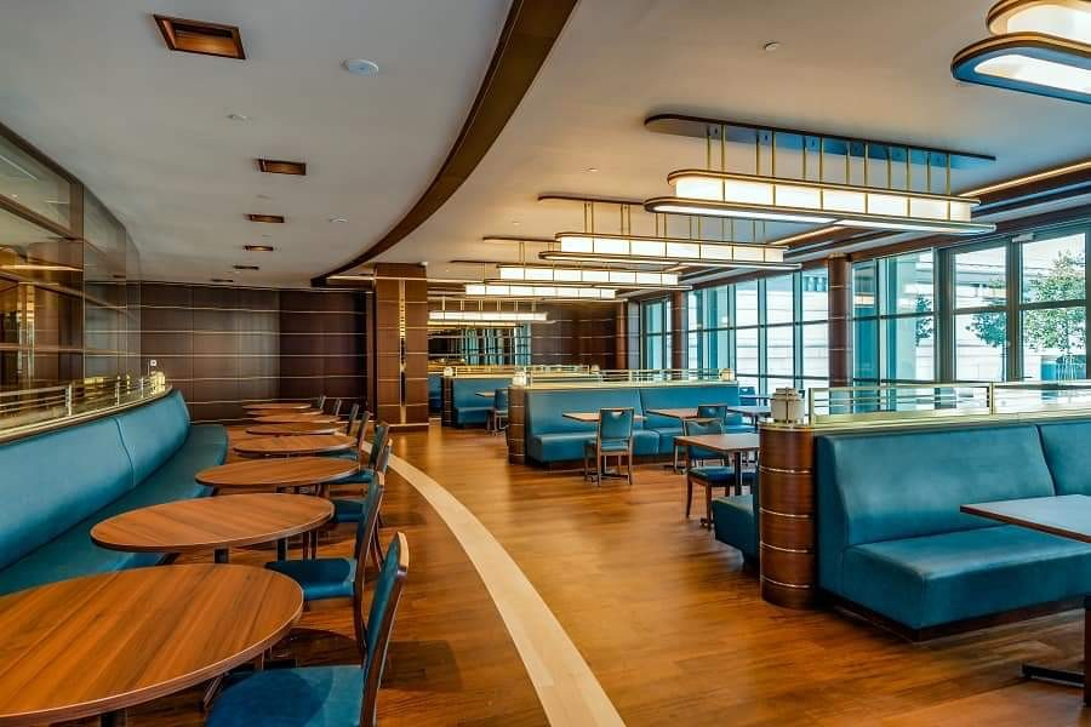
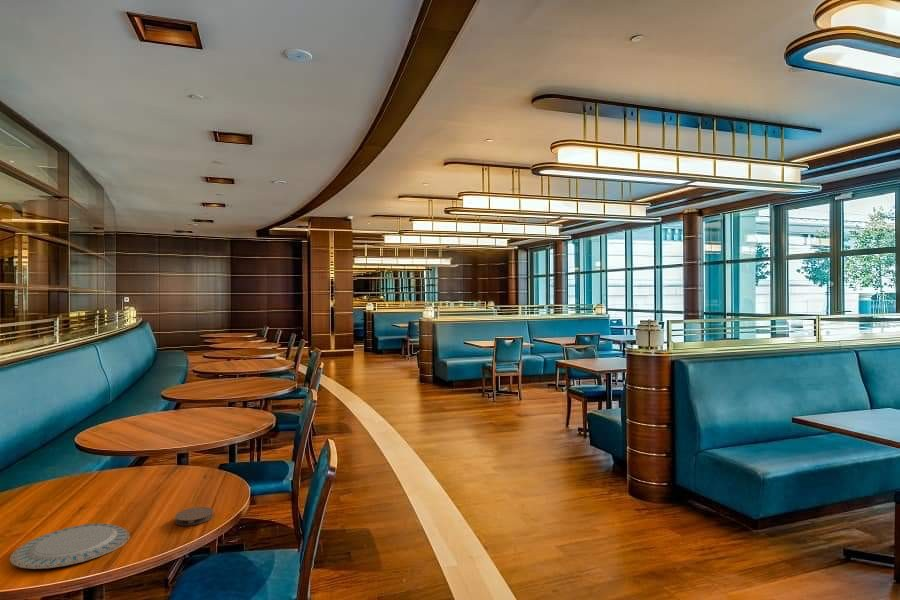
+ coaster (194, 515)
+ chinaware (75, 541)
